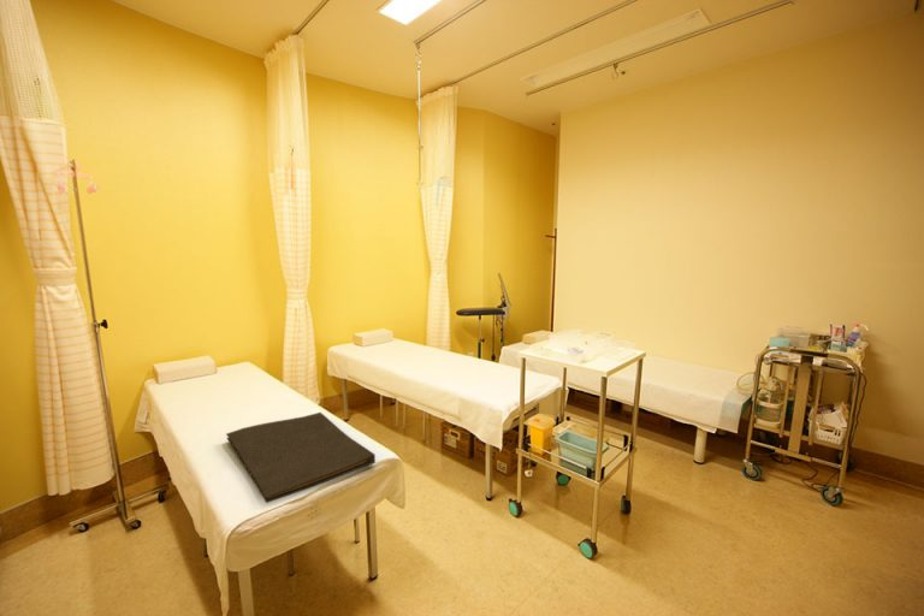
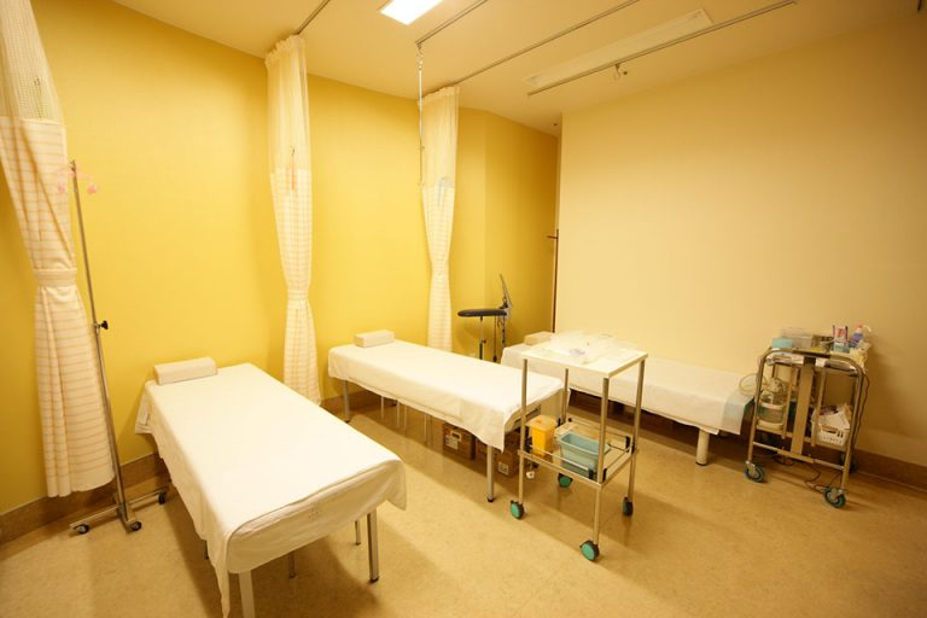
- hand towel (296, 448)
